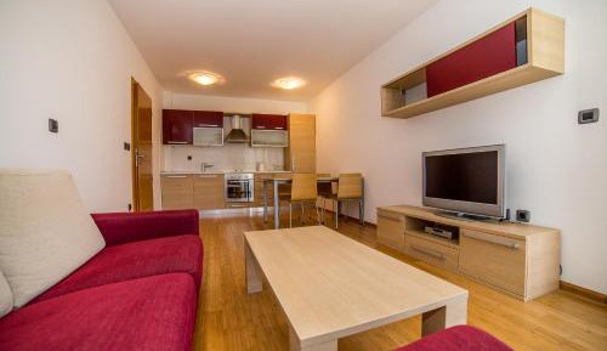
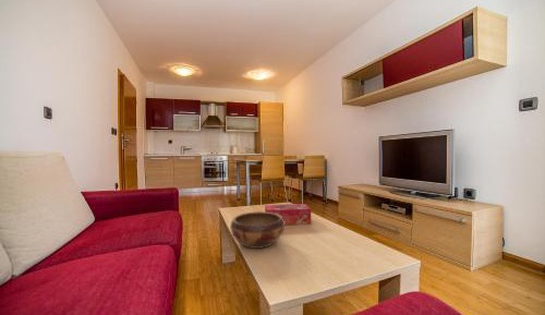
+ decorative bowl (257, 230)
+ tissue box (287, 214)
